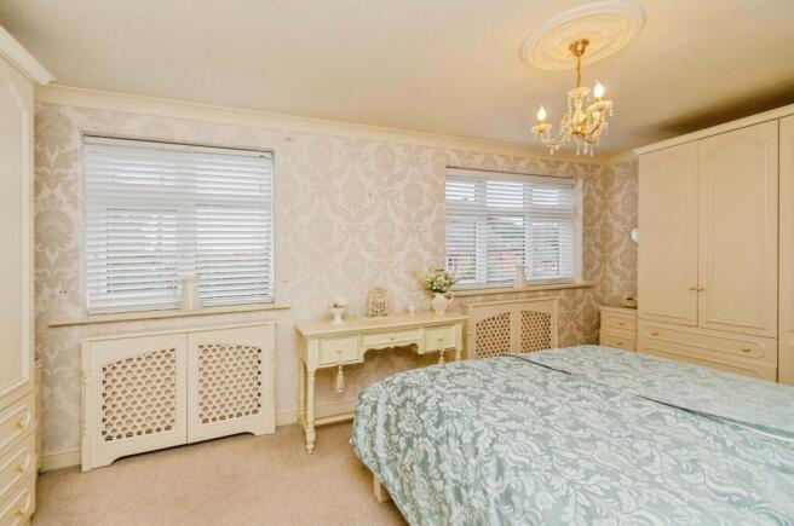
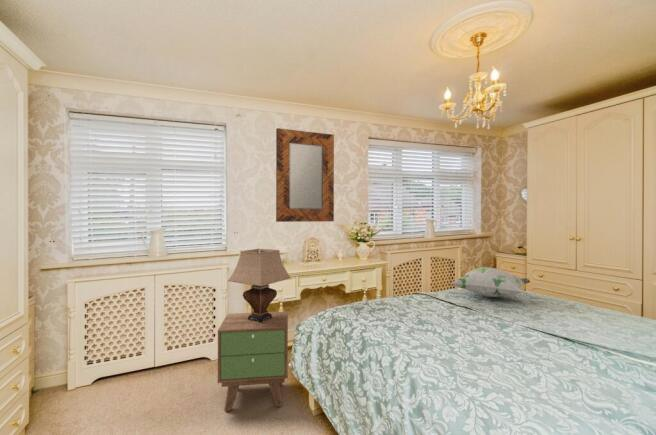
+ nightstand (255, 358)
+ decorative pillow (491, 282)
+ table lamp (260, 284)
+ home mirror (305, 176)
